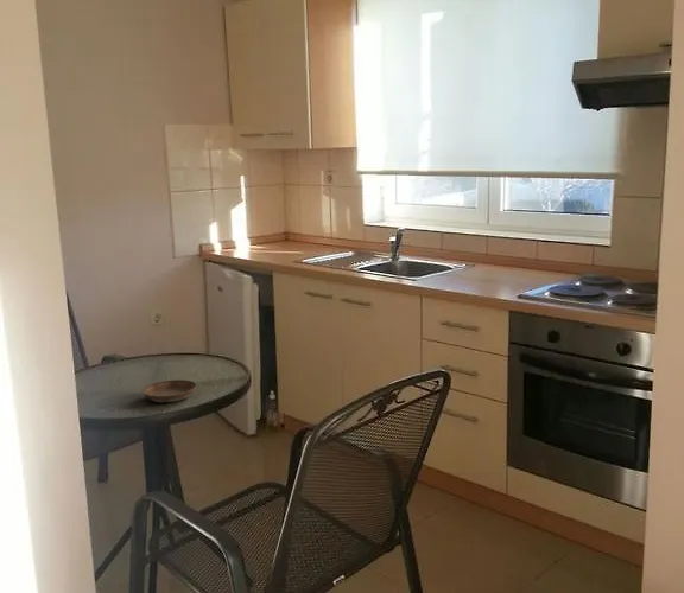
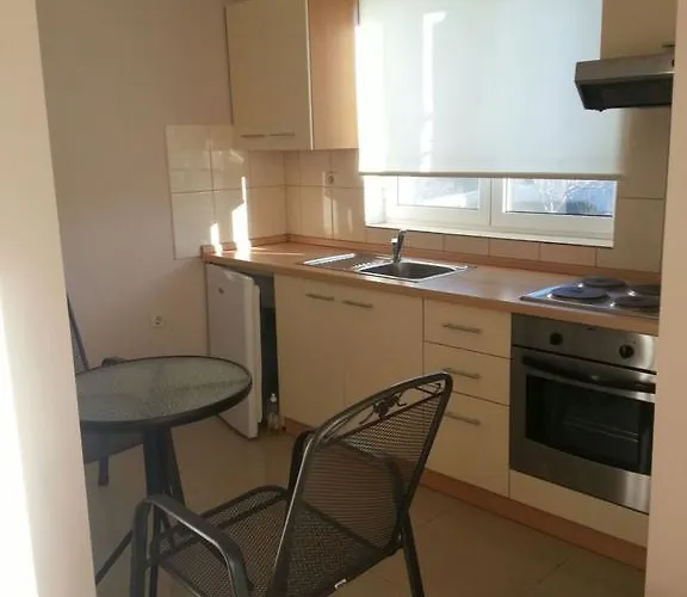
- saucer (170, 391)
